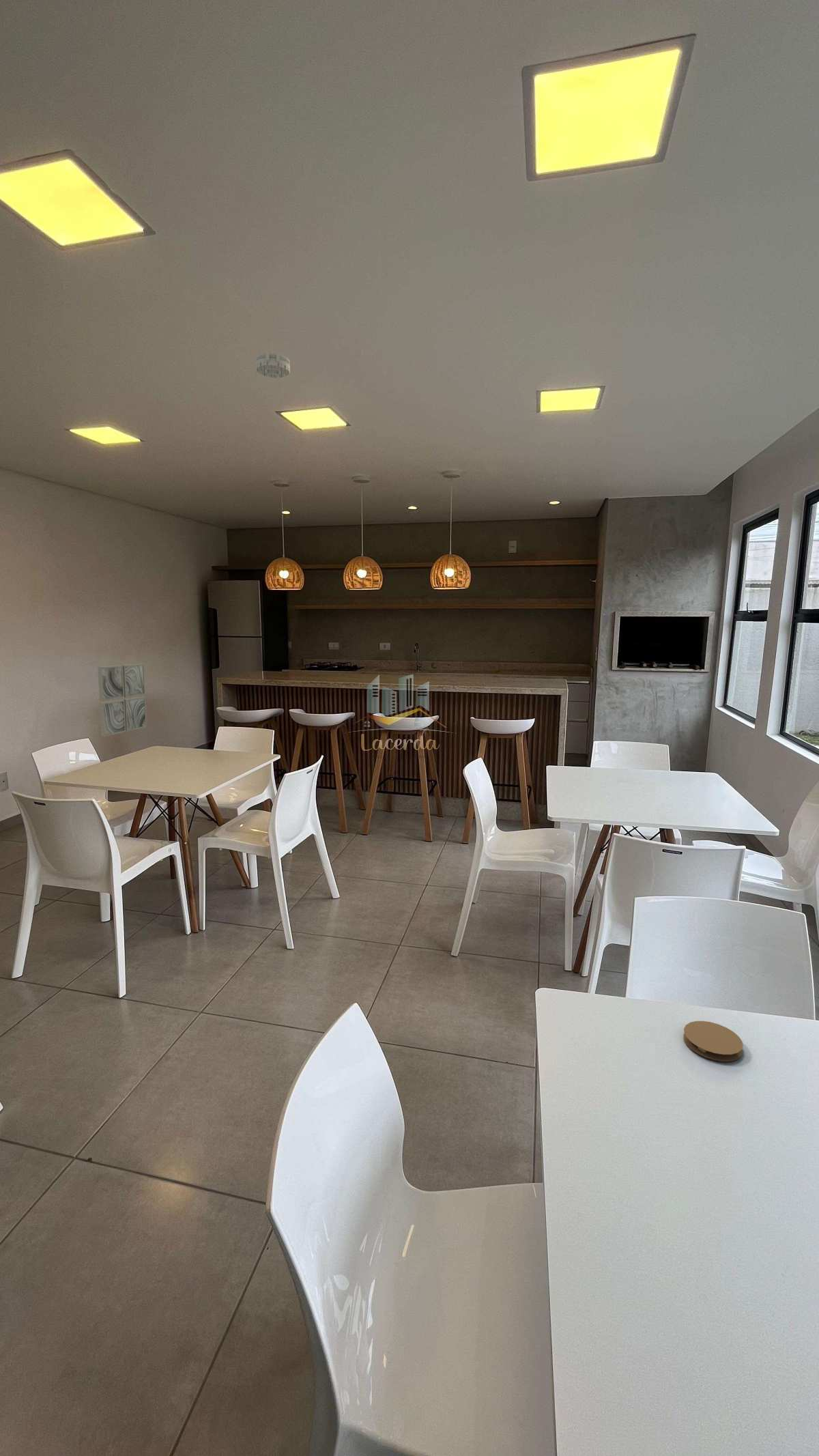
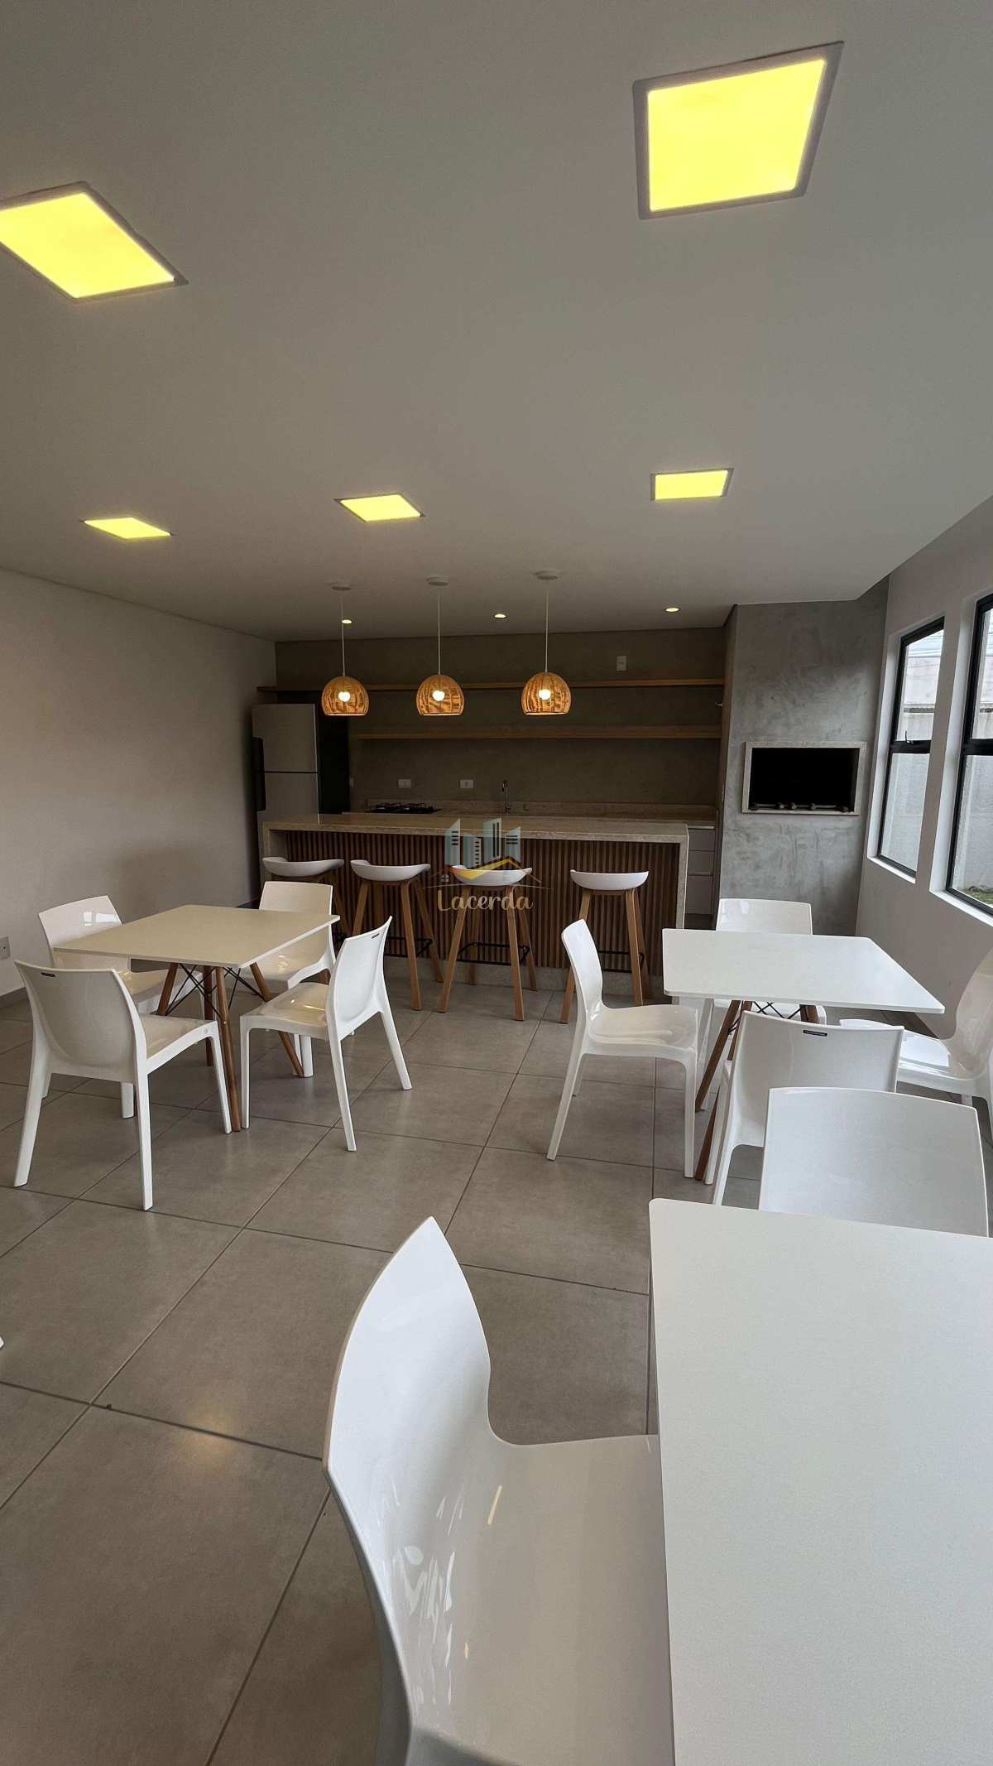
- coaster (713, 1040)
- wall art (124, 699)
- smoke detector (272, 365)
